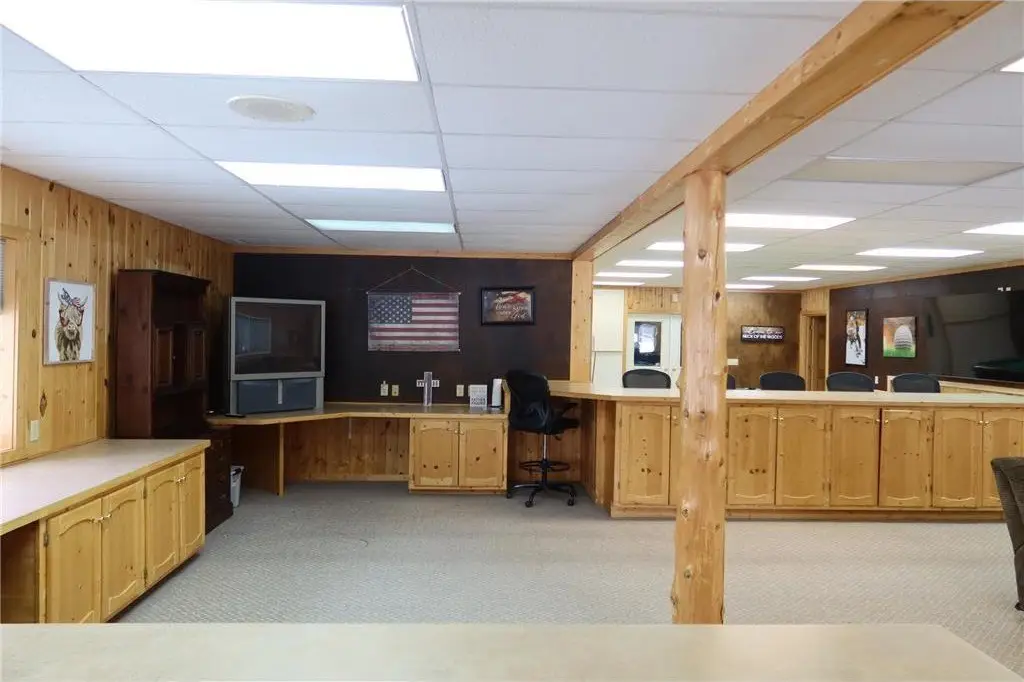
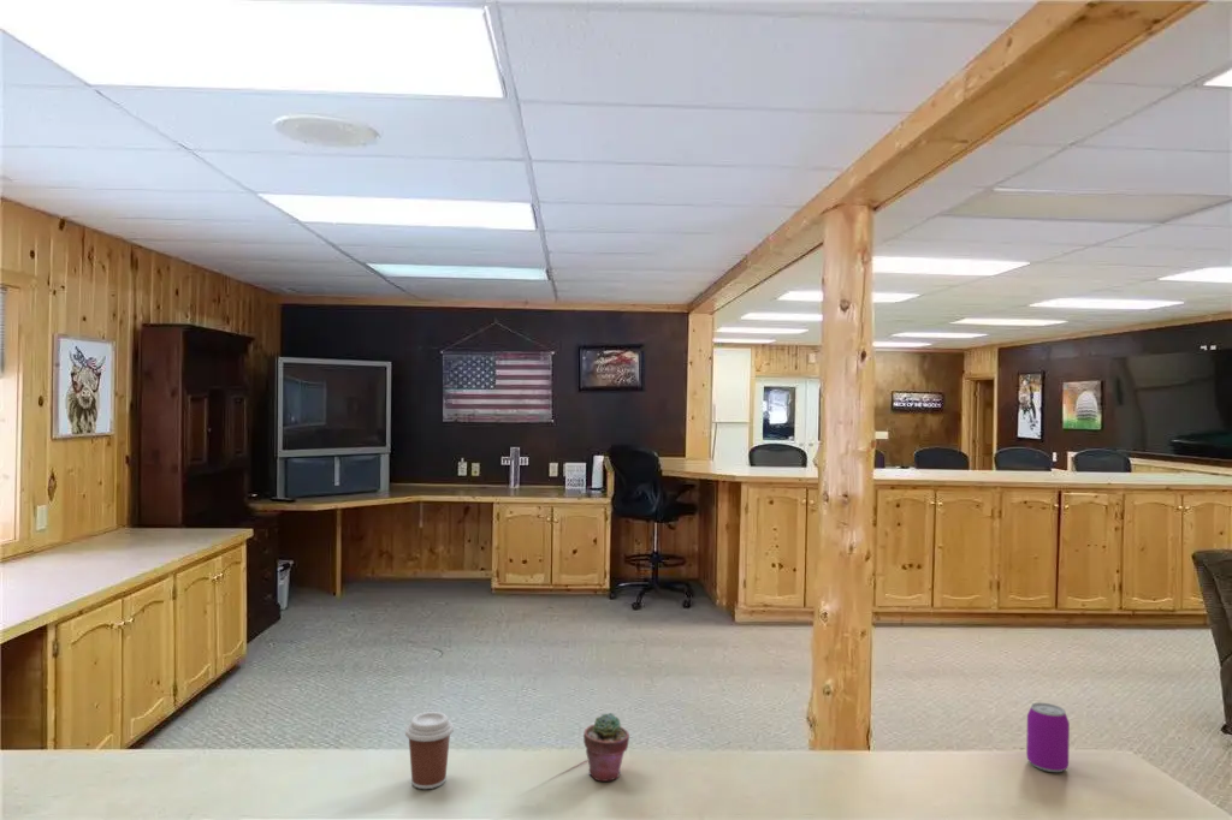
+ beverage can (1047, 736)
+ coffee cup (428, 749)
+ potted succulent (605, 744)
